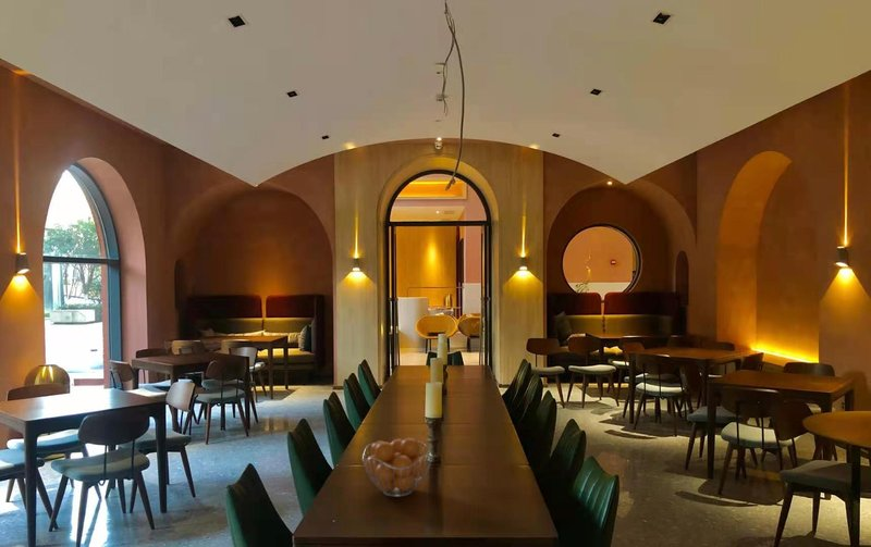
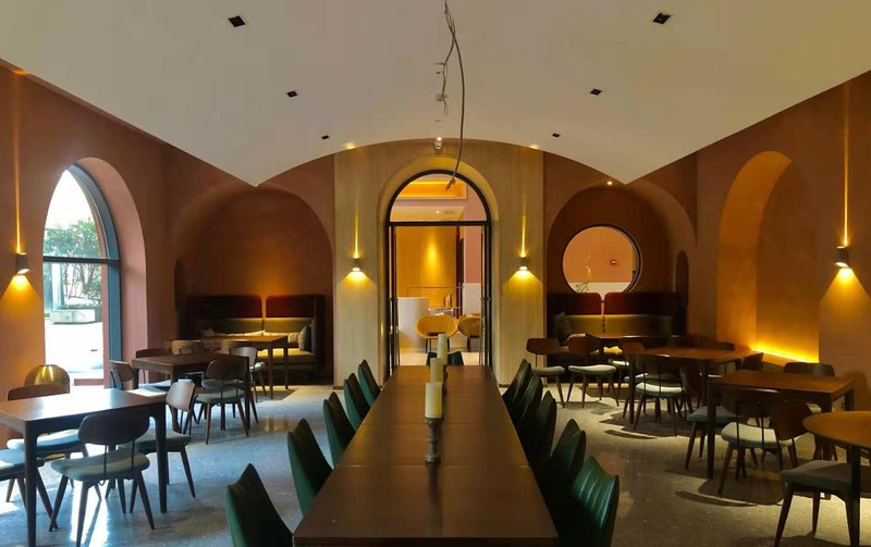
- fruit basket (397, 464)
